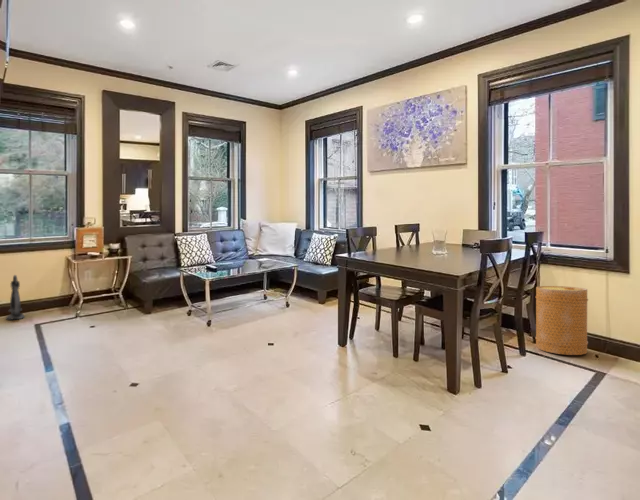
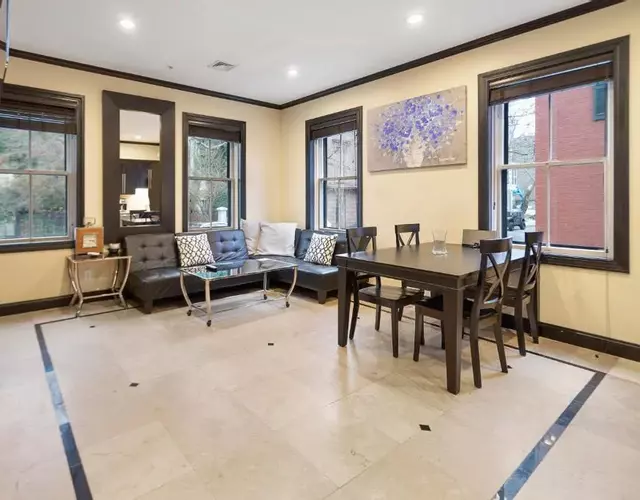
- basket (561, 318)
- lantern (15, 296)
